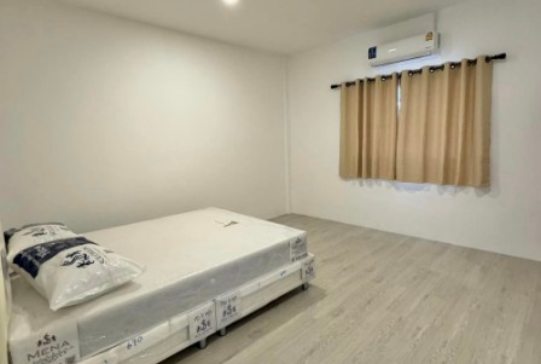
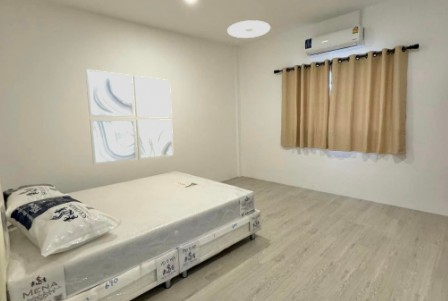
+ wall art (134, 119)
+ ceiling light (248, 27)
